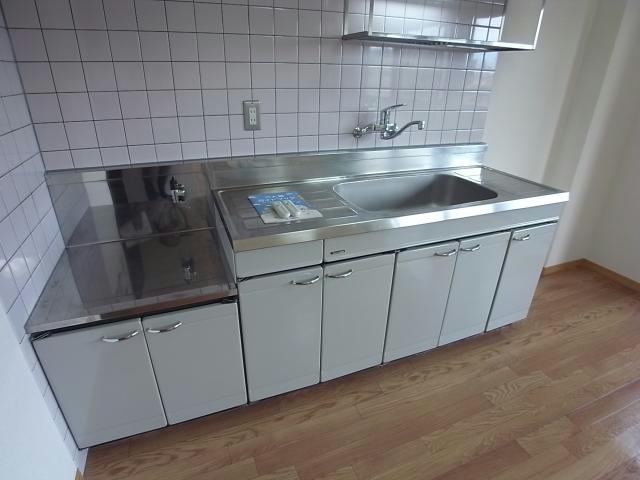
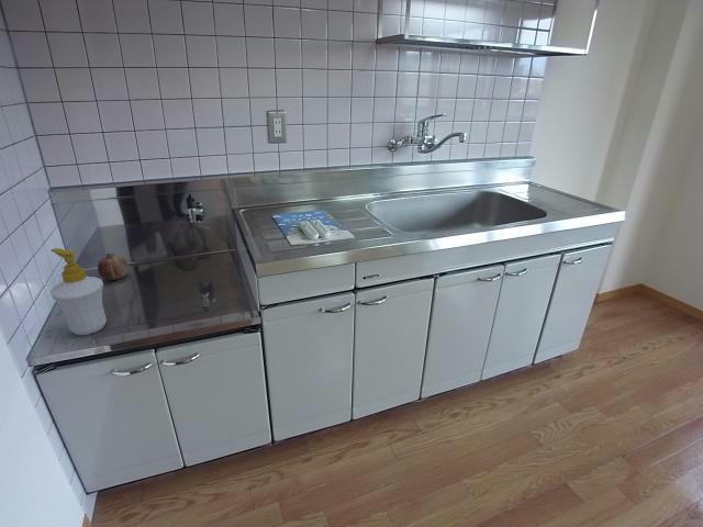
+ fruit (112, 266)
+ soap bottle (78, 291)
